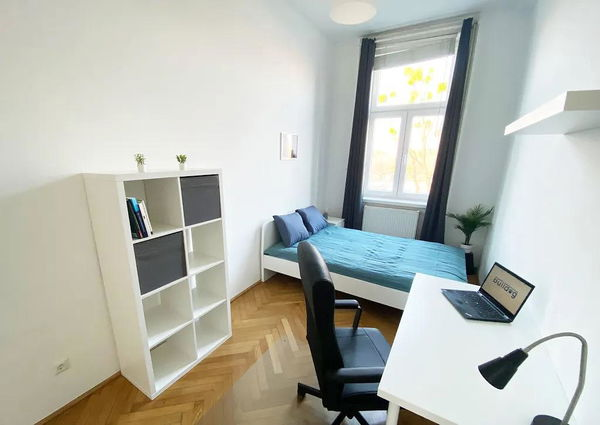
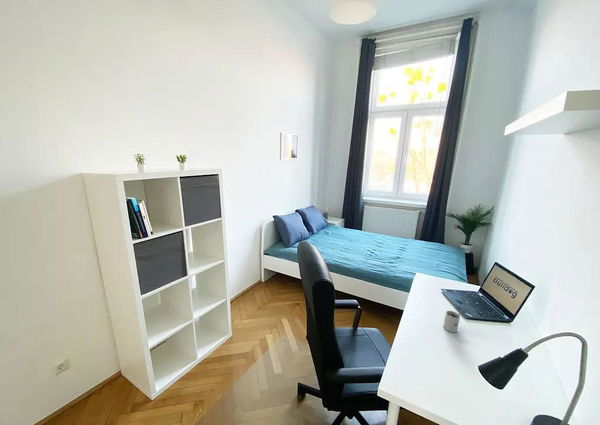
+ mug (453, 316)
